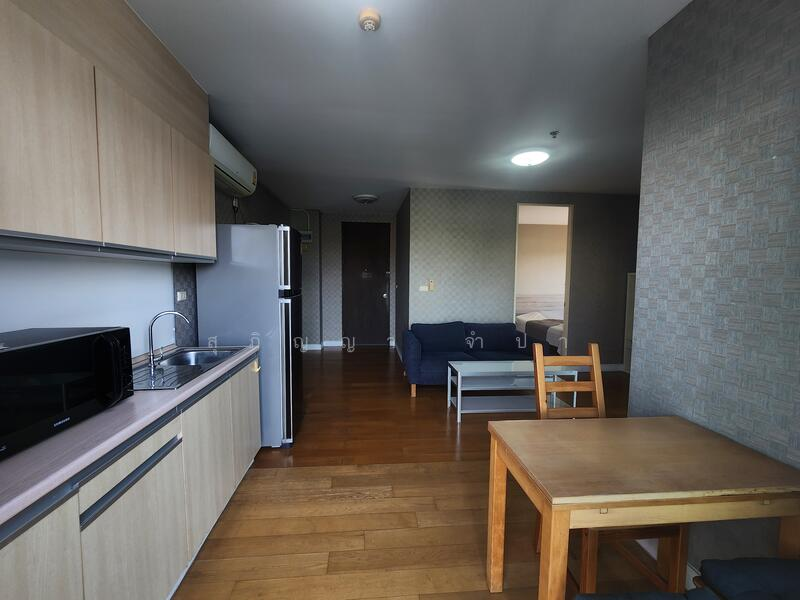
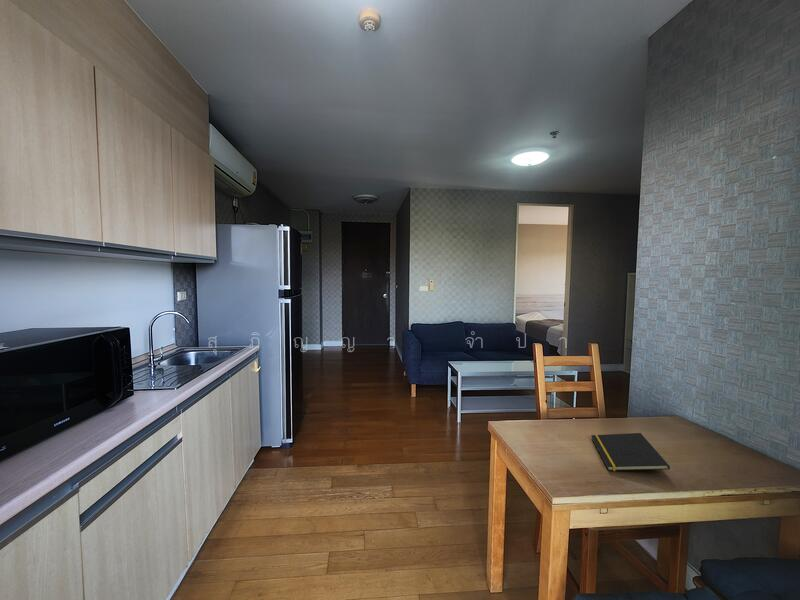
+ notepad (625, 450)
